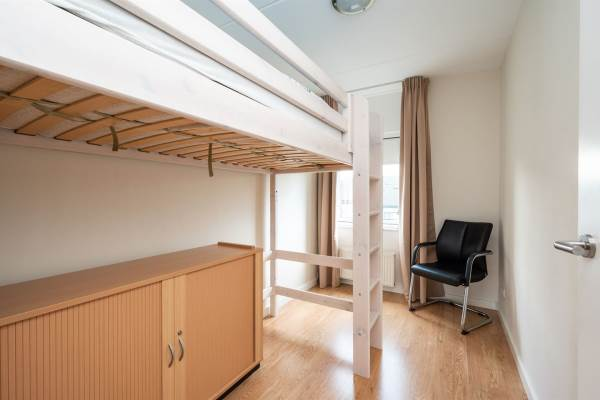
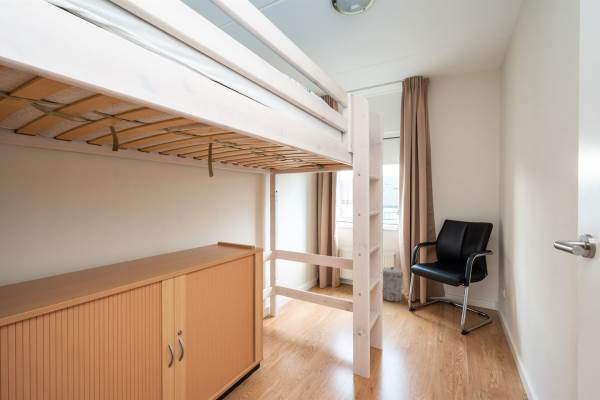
+ trash can (392, 282)
